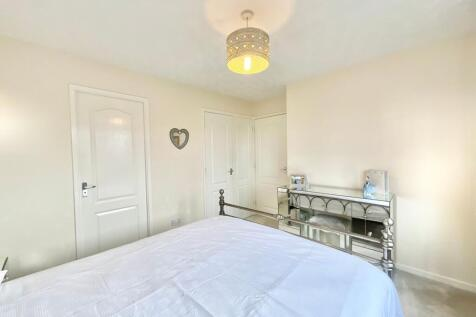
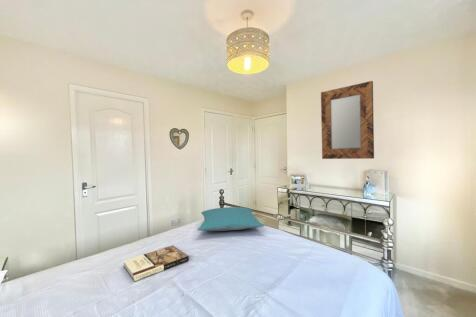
+ home mirror (345, 123)
+ pillow (229, 218)
+ book (156, 261)
